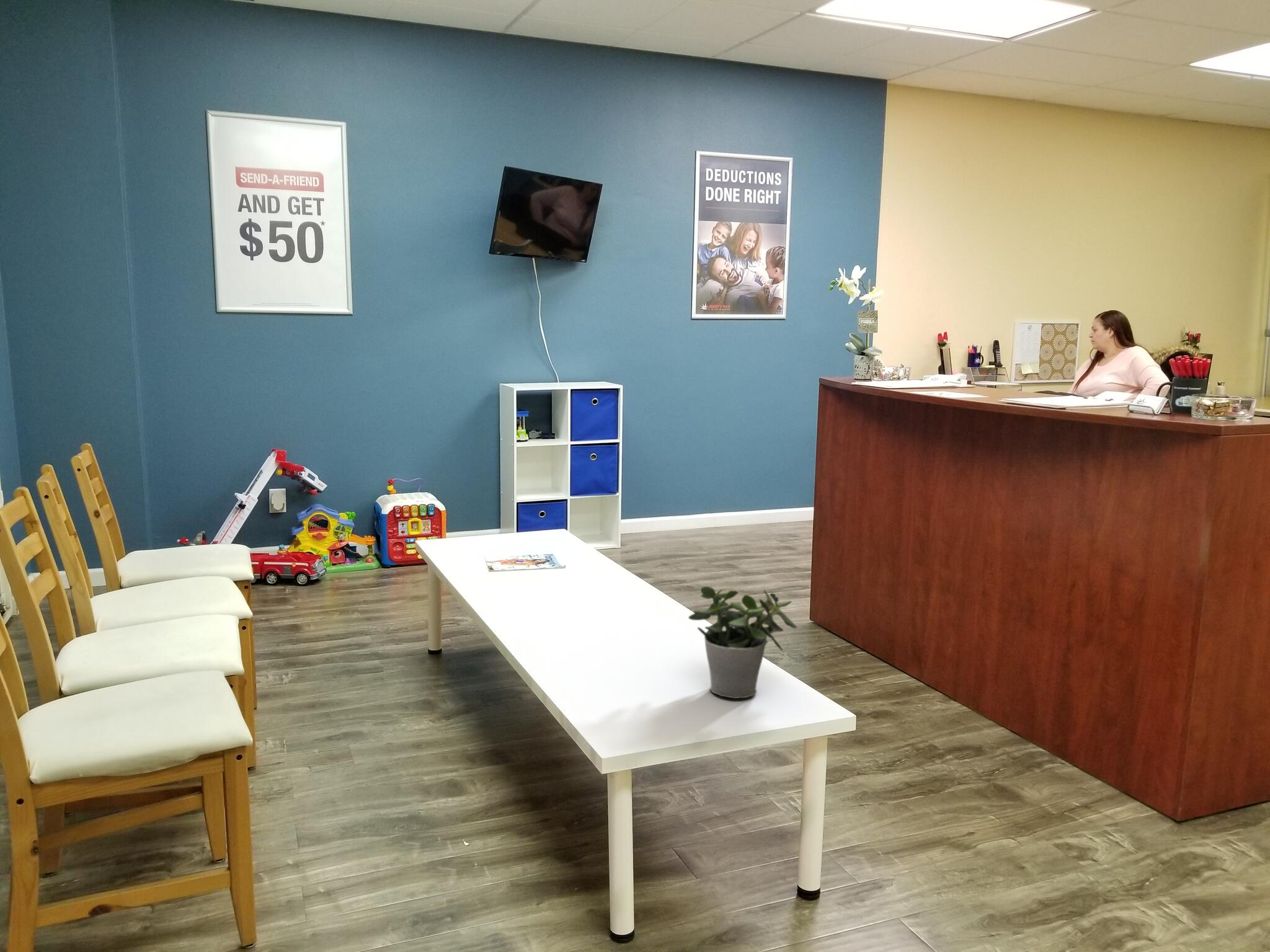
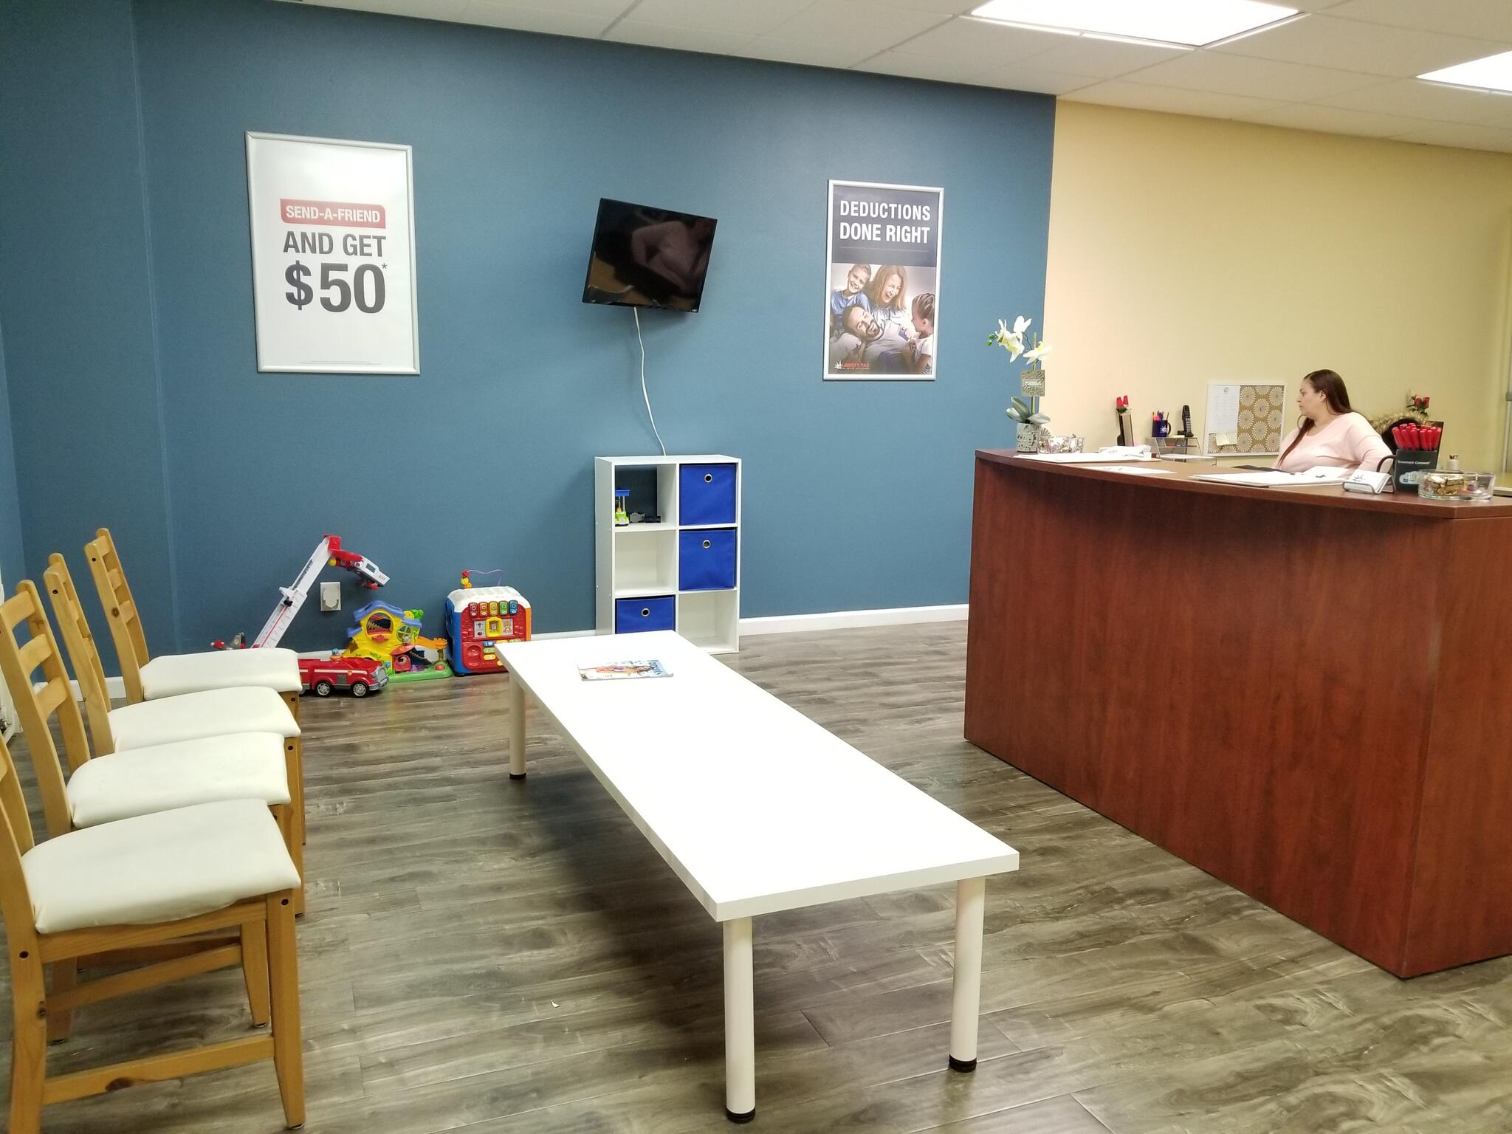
- potted plant (739, 636)
